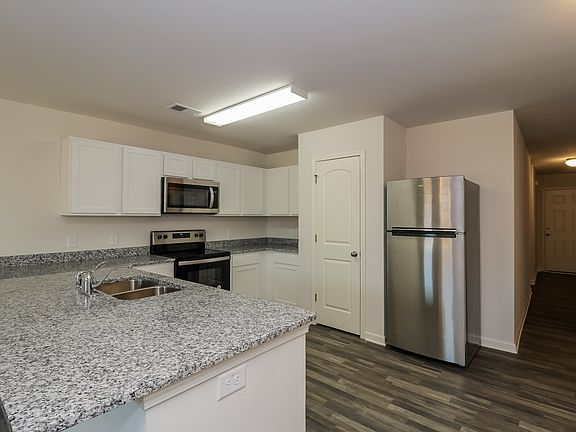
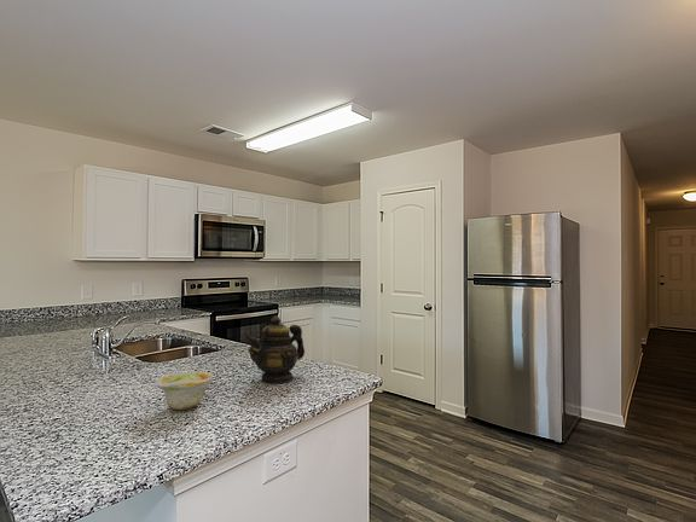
+ bowl (184, 392)
+ teapot (277, 347)
